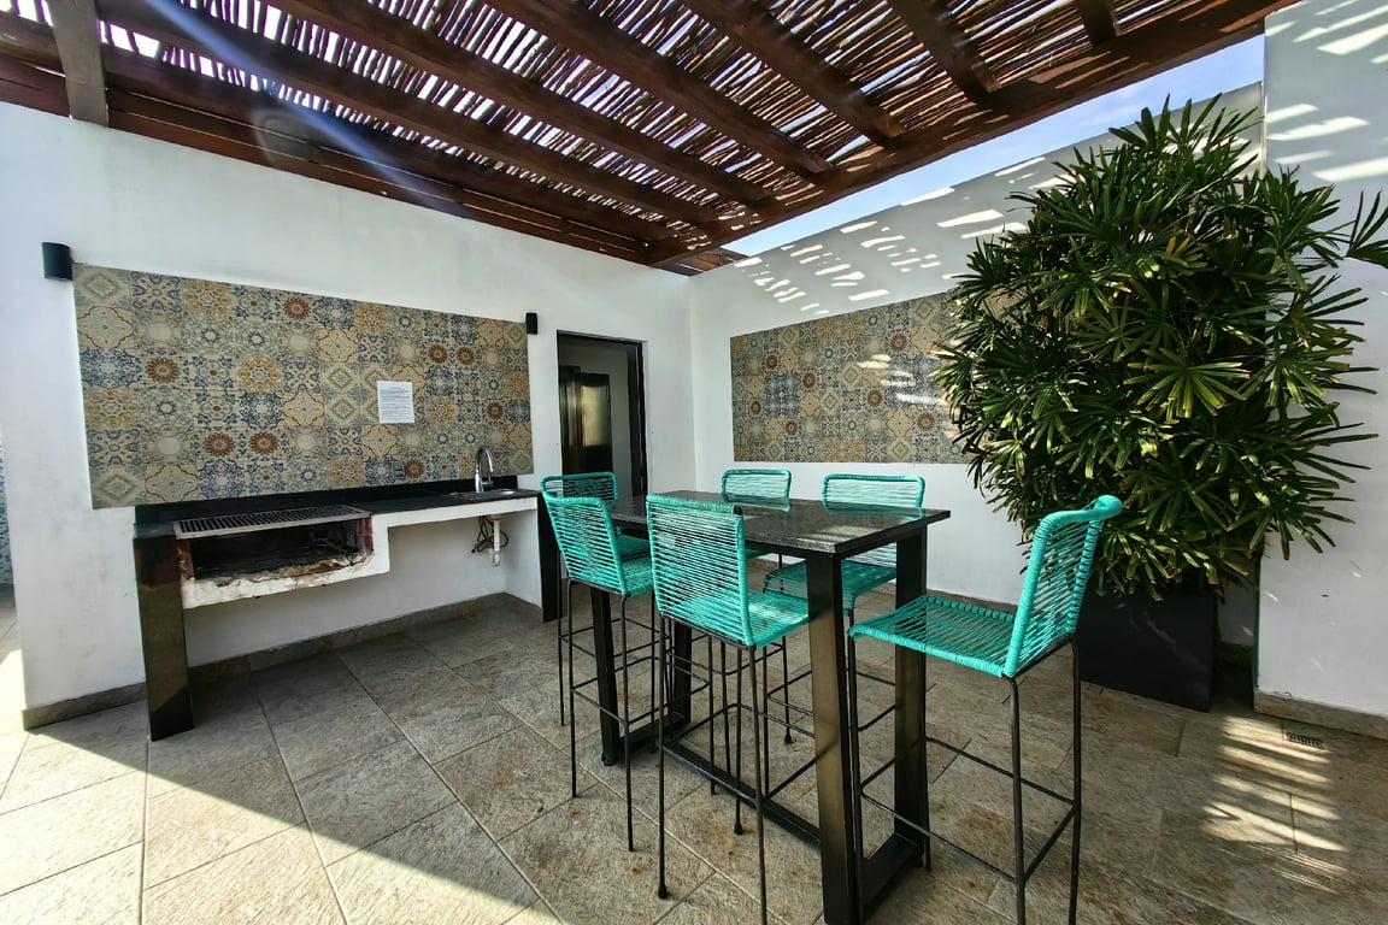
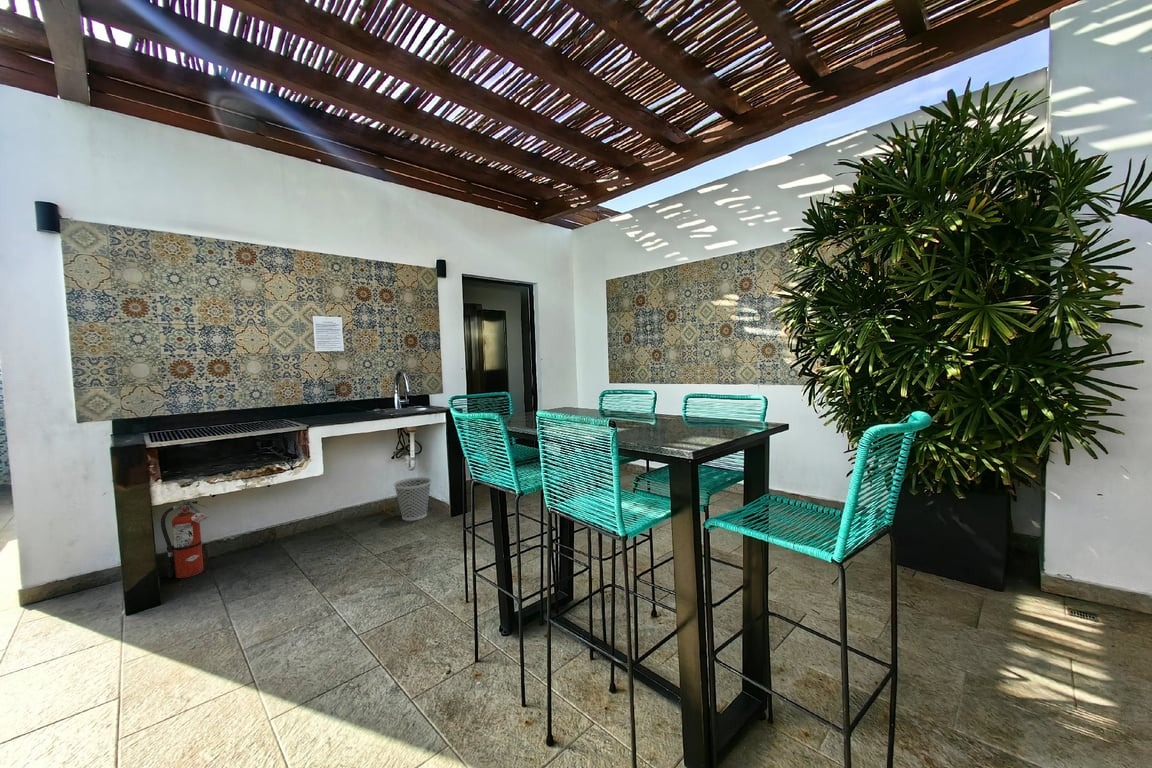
+ wastebasket (413, 499)
+ fire extinguisher (186, 535)
